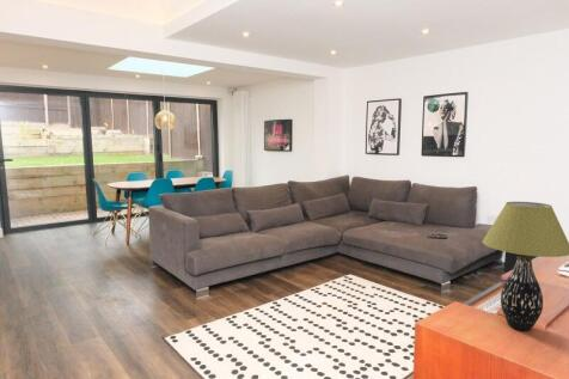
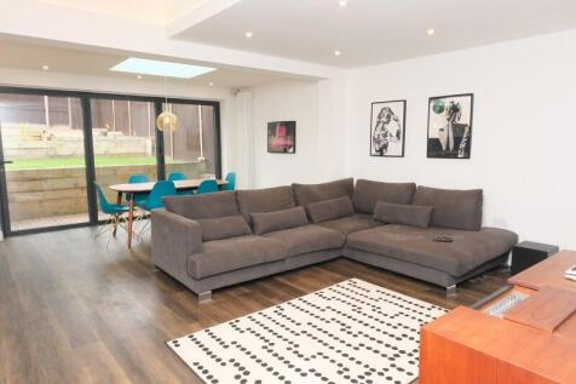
- table lamp (524, 267)
